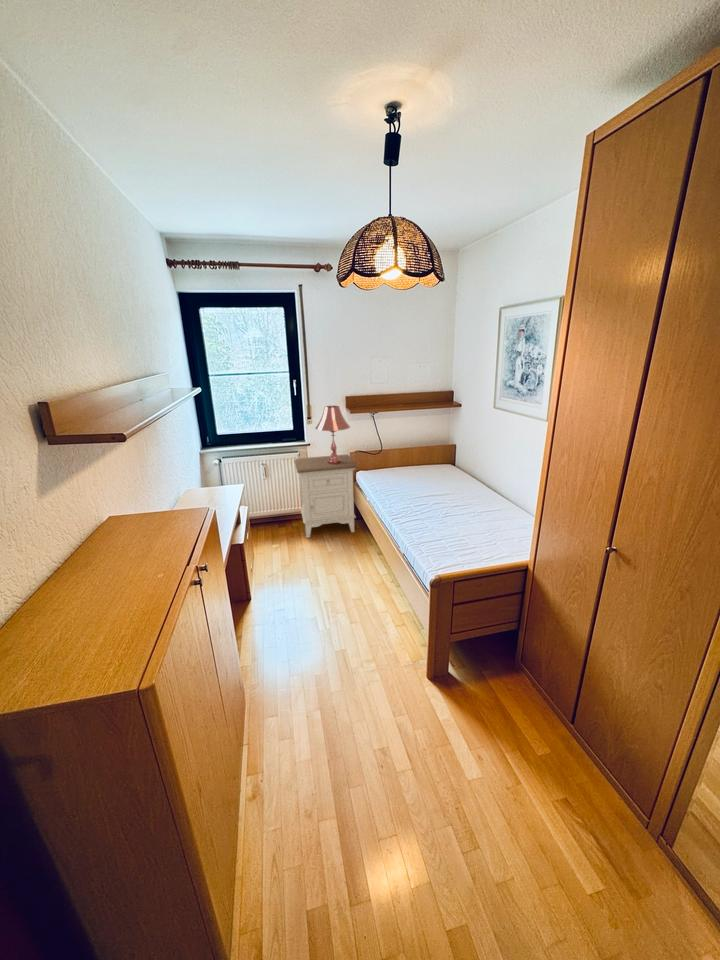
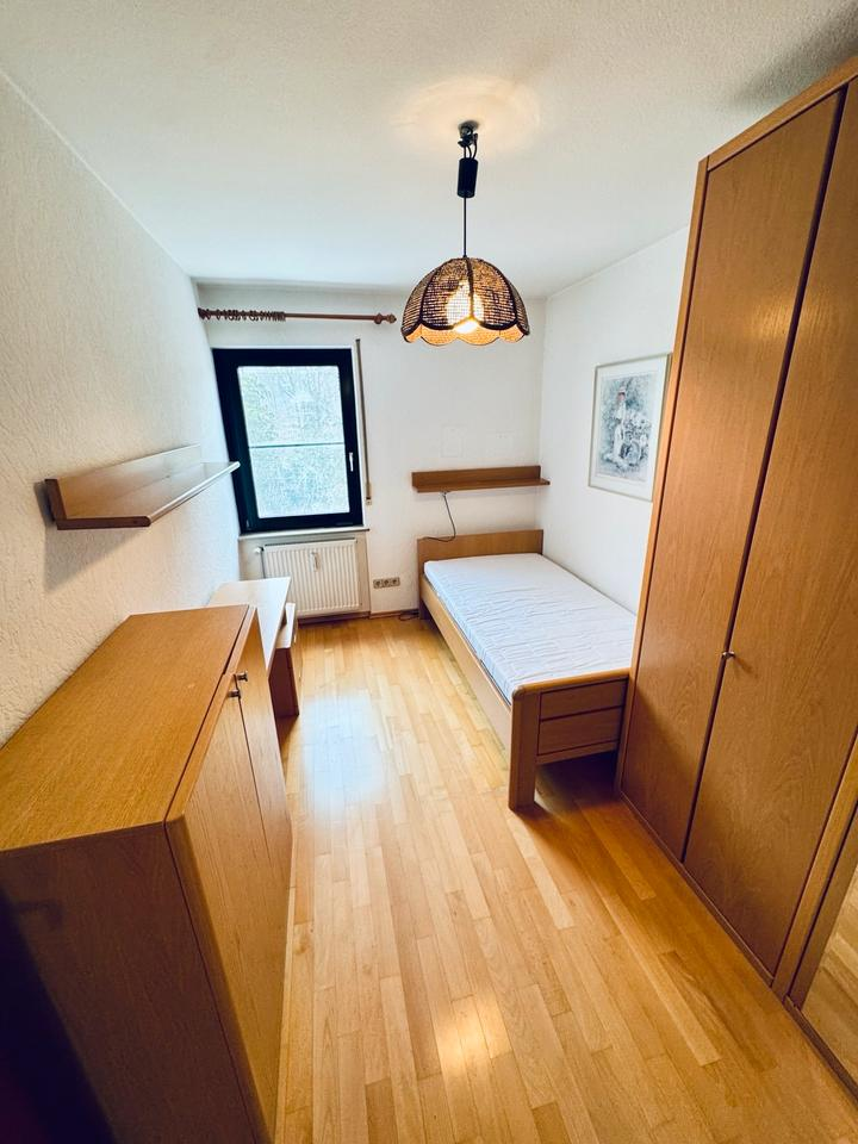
- nightstand (326, 495)
- table lamp (333, 434)
